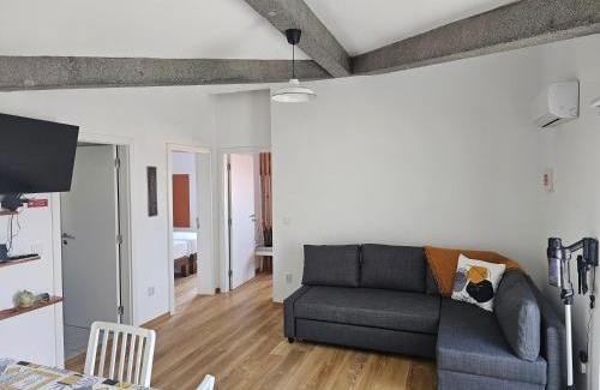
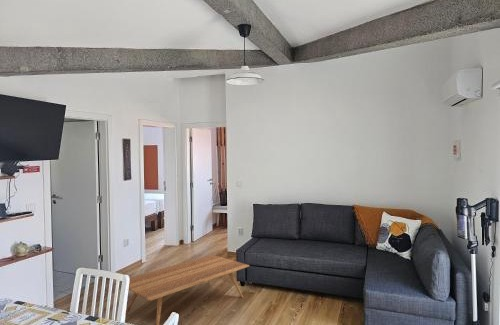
+ coffee table (187, 287)
